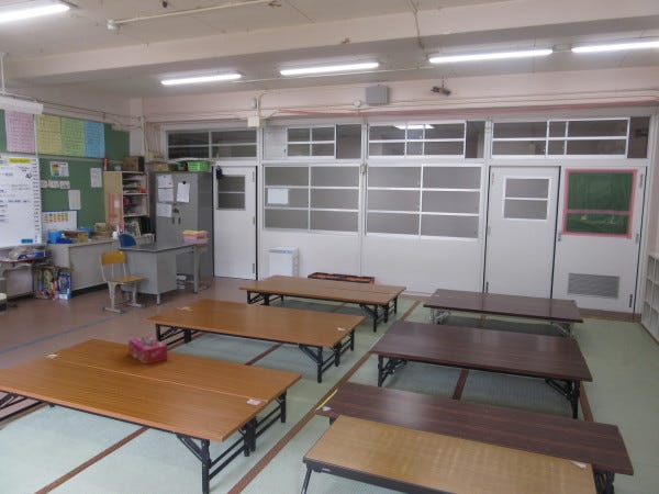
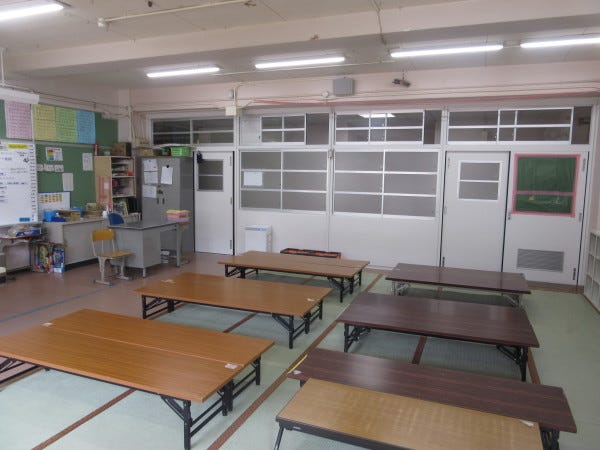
- tissue box (147, 349)
